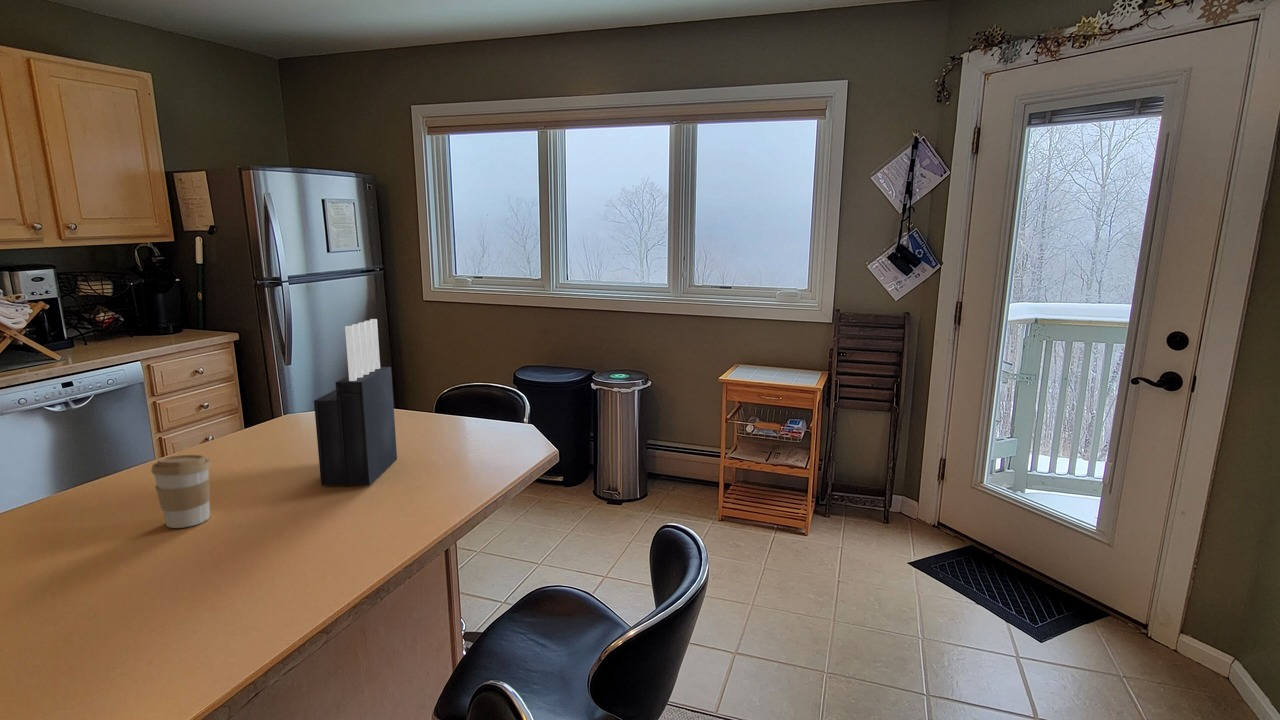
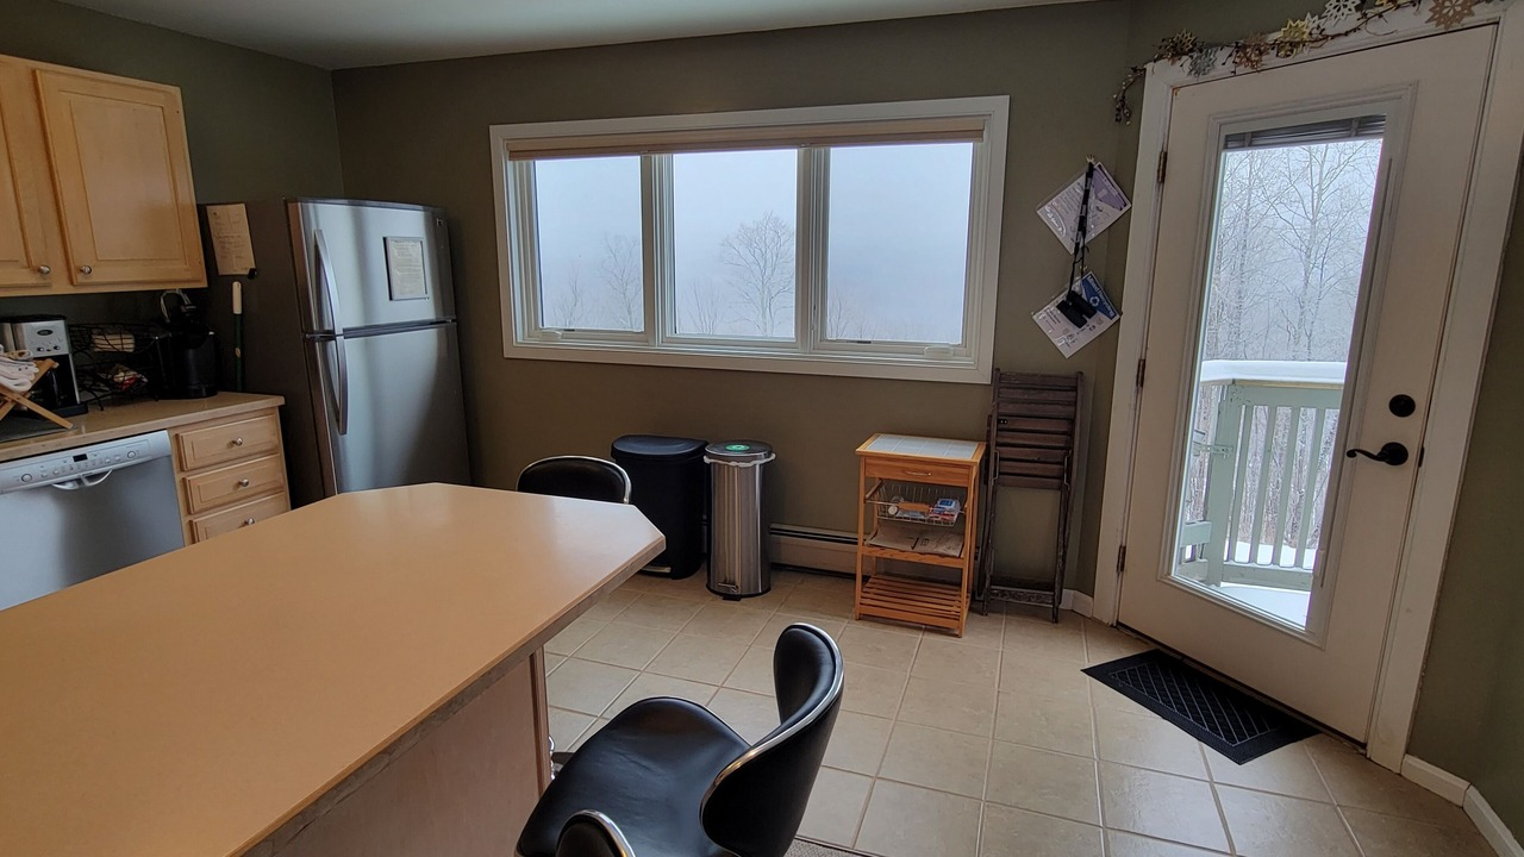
- knife block (350, 398)
- coffee cup (184, 488)
